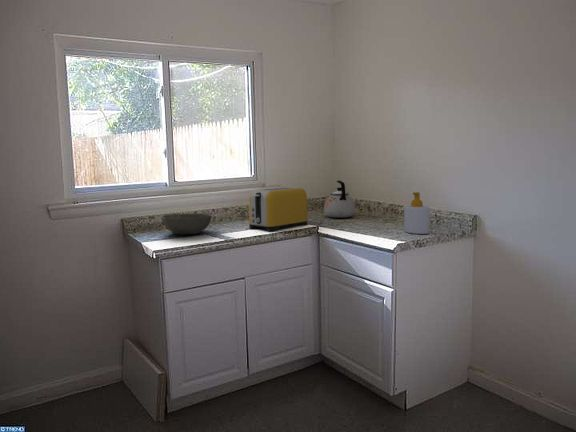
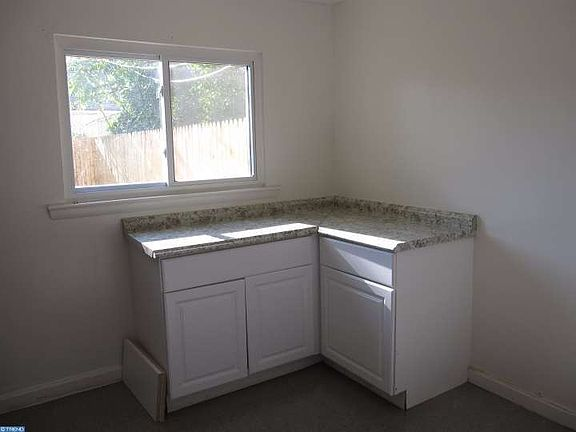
- kettle (339, 198)
- toaster (277, 207)
- bowl (187, 224)
- soap bottle (416, 212)
